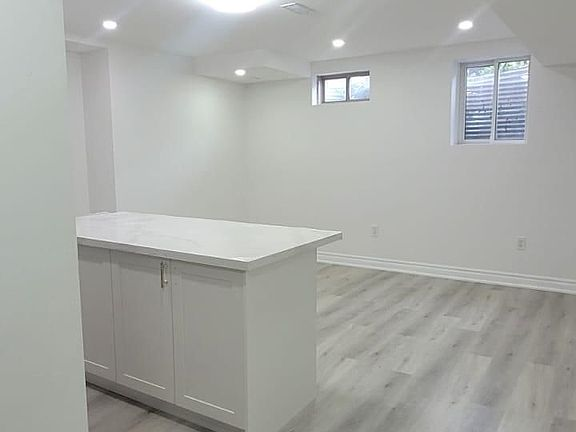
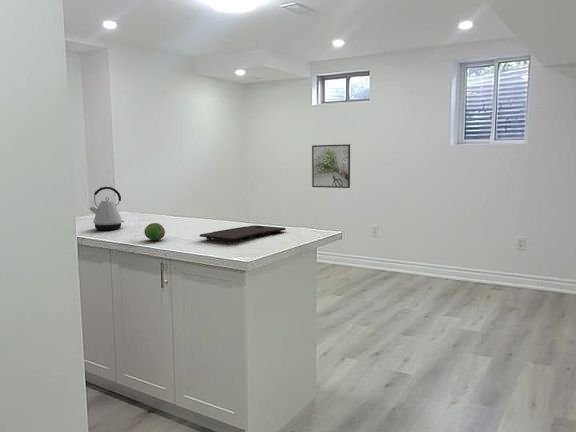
+ kettle (106, 207)
+ cutting board (244, 233)
+ fruit (155, 231)
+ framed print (330, 166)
